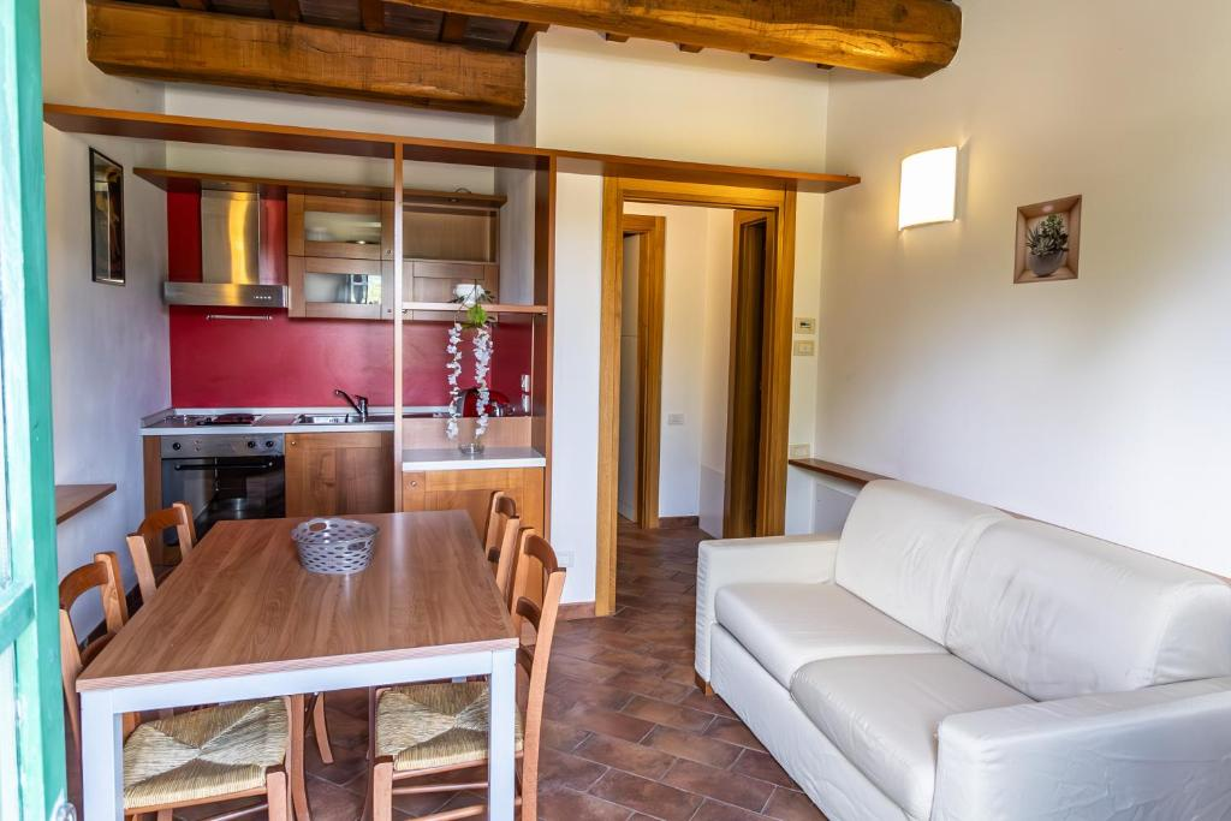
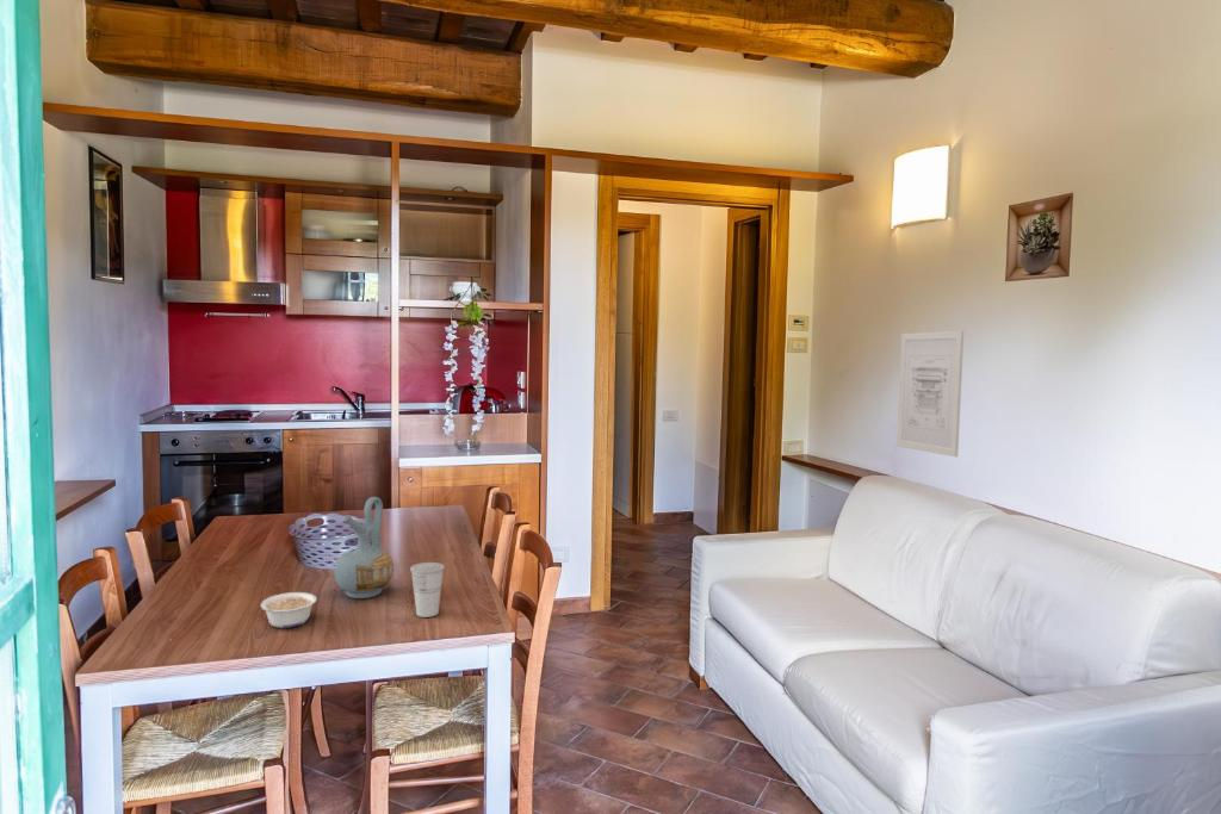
+ cup (427, 589)
+ legume (289, 609)
+ wall art (928, 392)
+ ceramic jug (364, 546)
